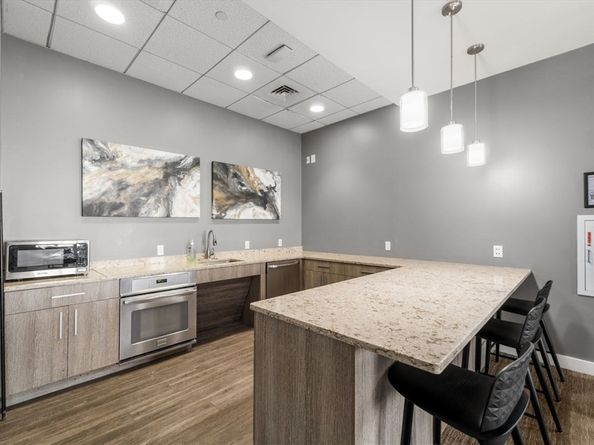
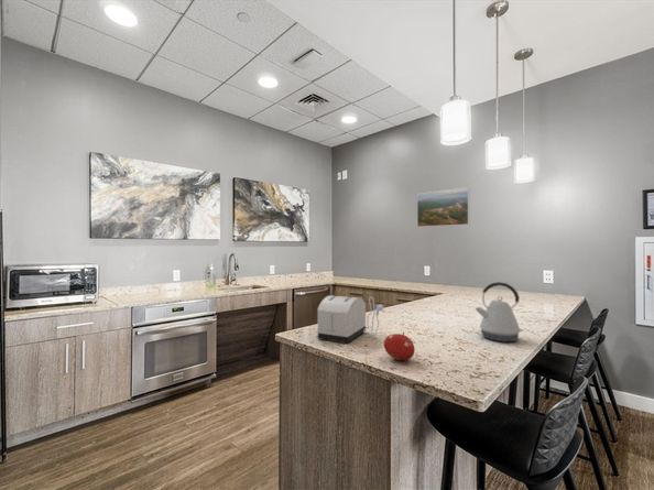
+ kettle (498, 309)
+ fruit (399, 345)
+ toaster (352, 317)
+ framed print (442, 208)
